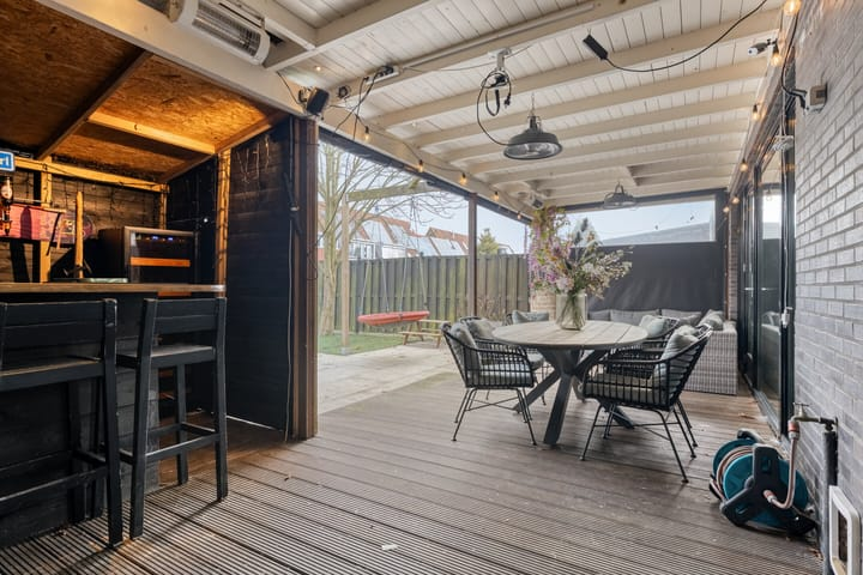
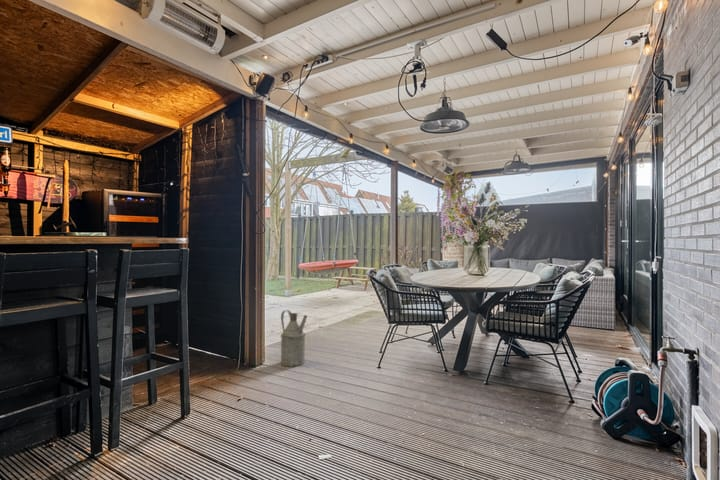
+ watering can (294, 337)
